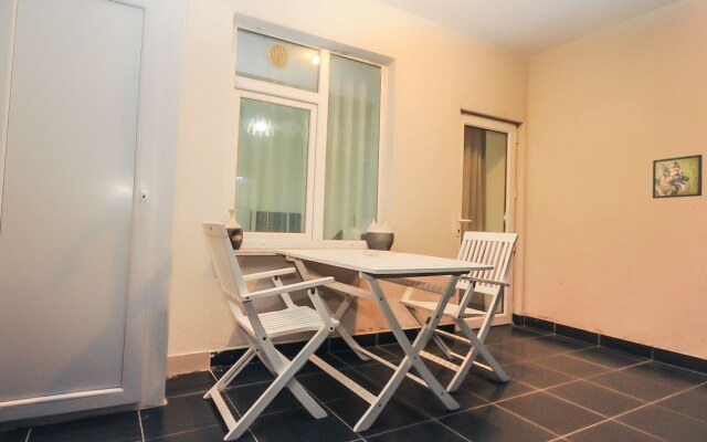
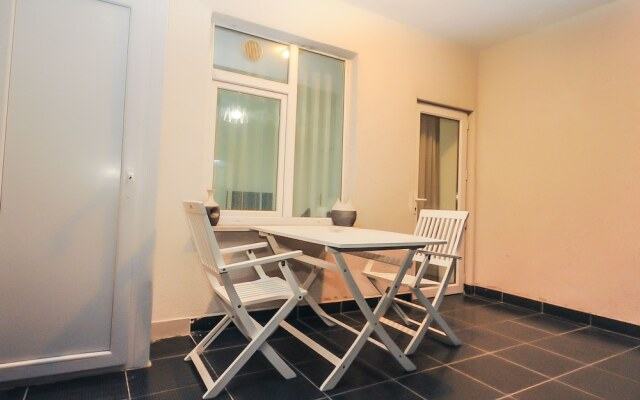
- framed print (676, 177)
